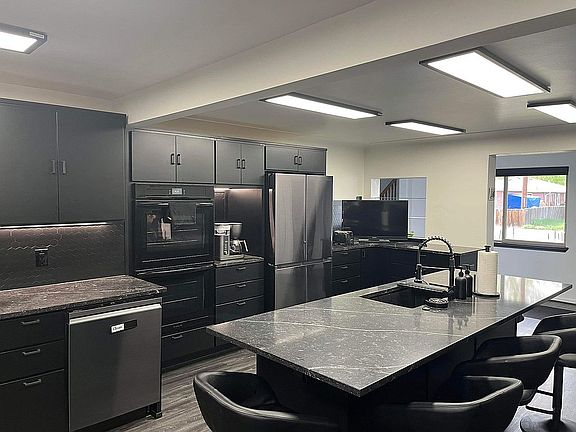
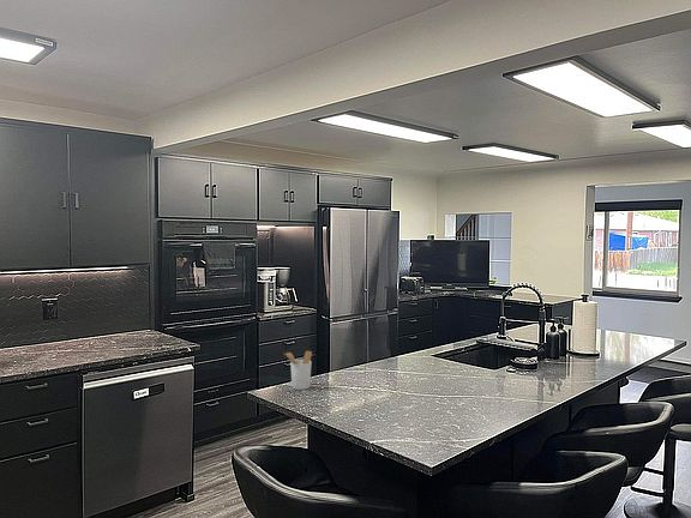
+ utensil holder (296, 368)
